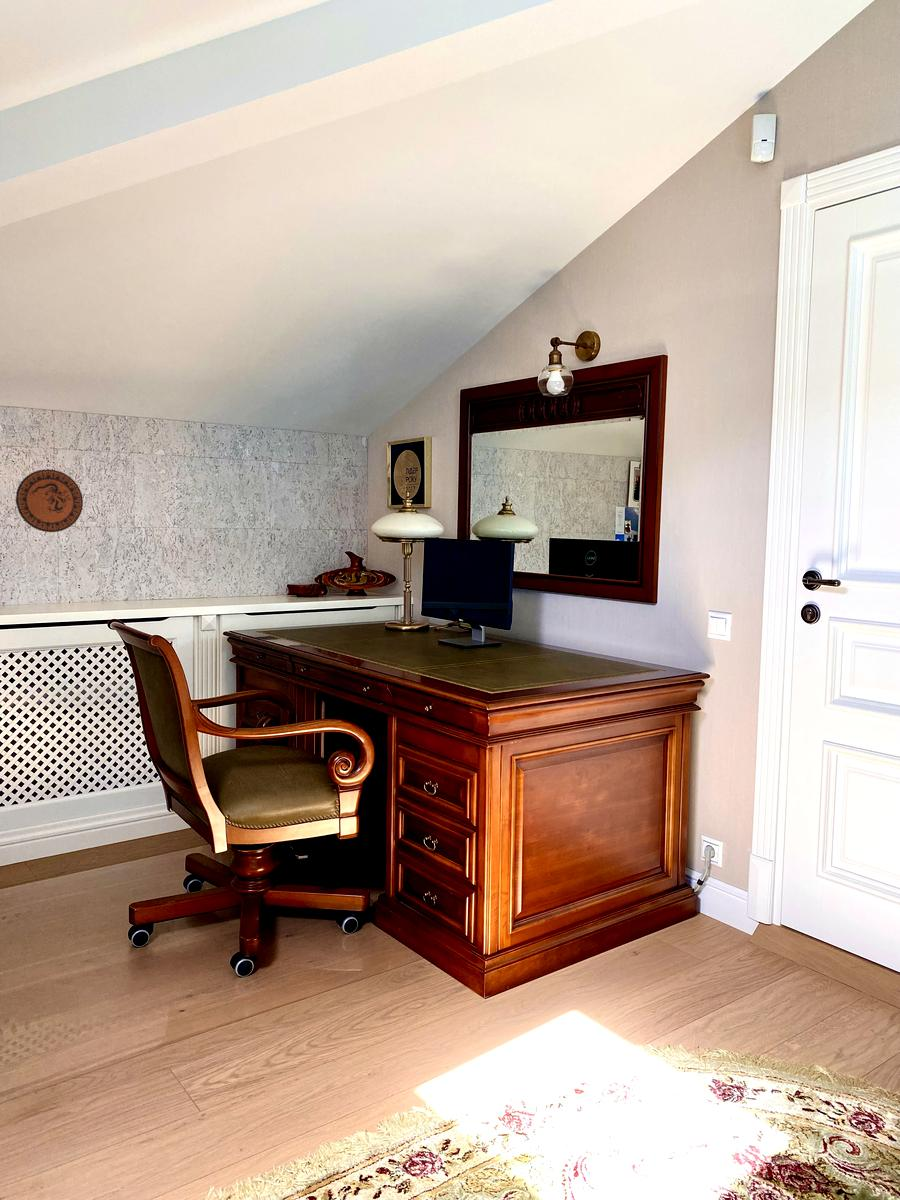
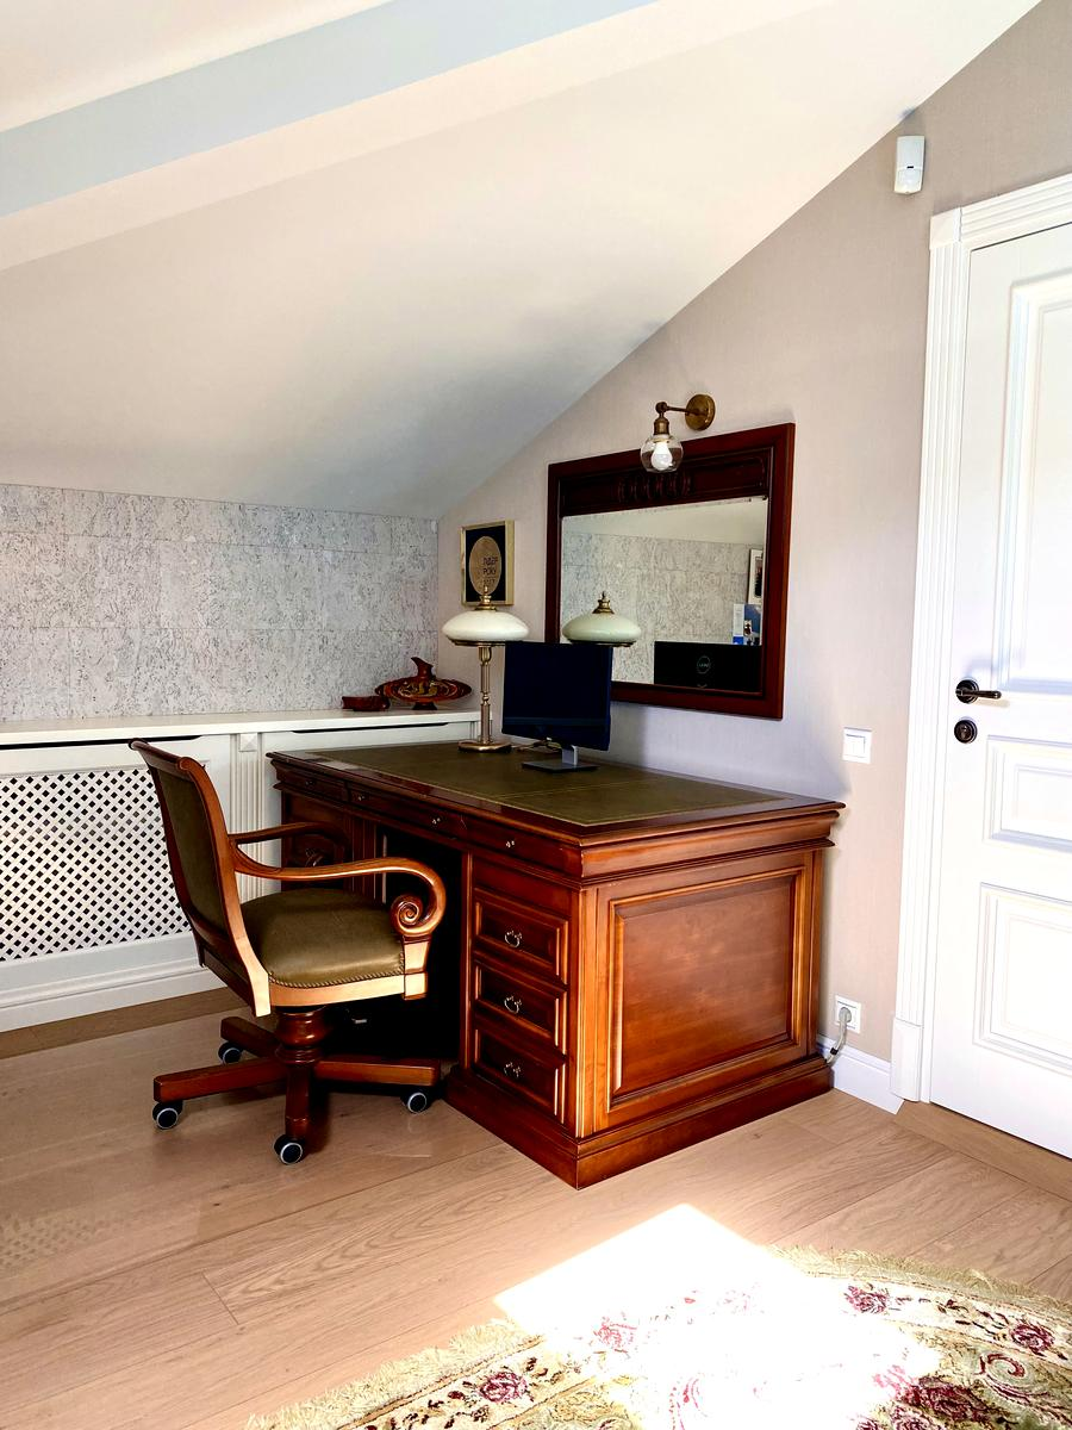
- decorative plate (49, 500)
